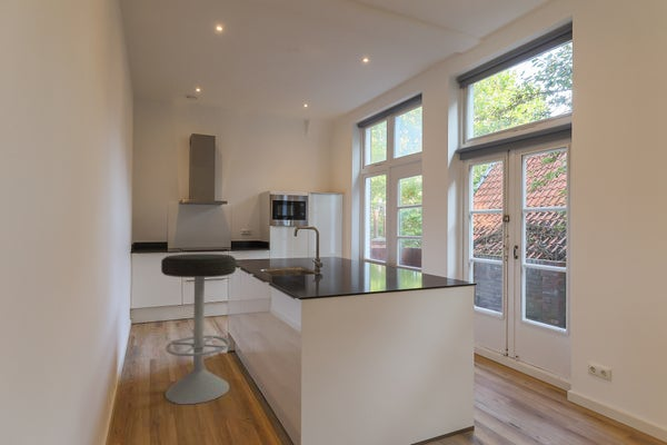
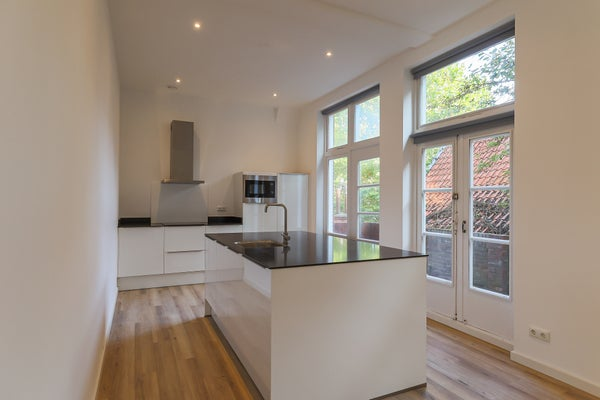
- bar stool (199, 323)
